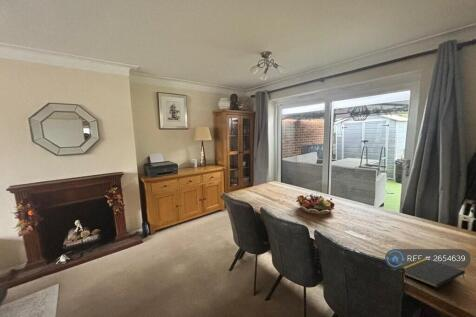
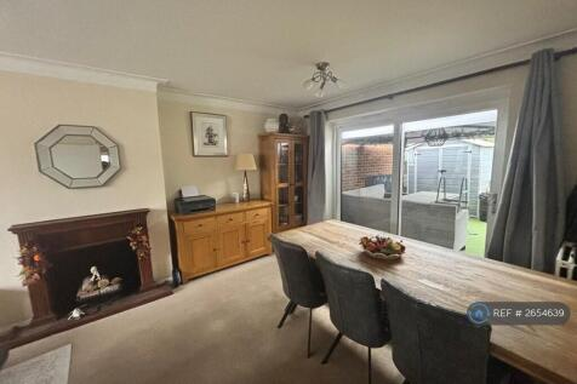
- notepad (428, 271)
